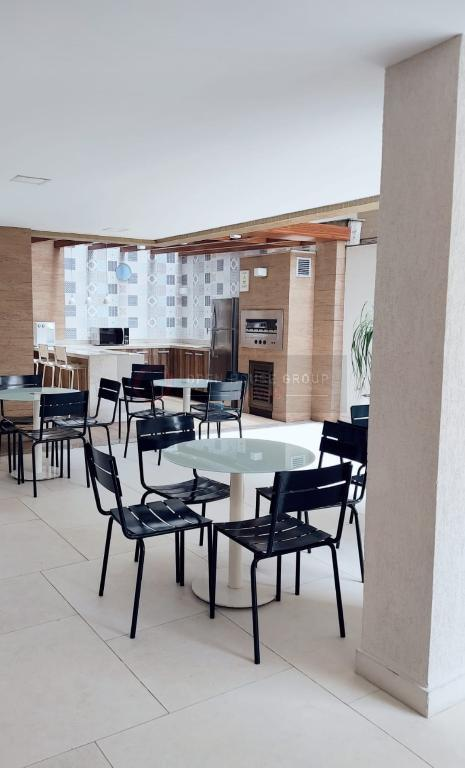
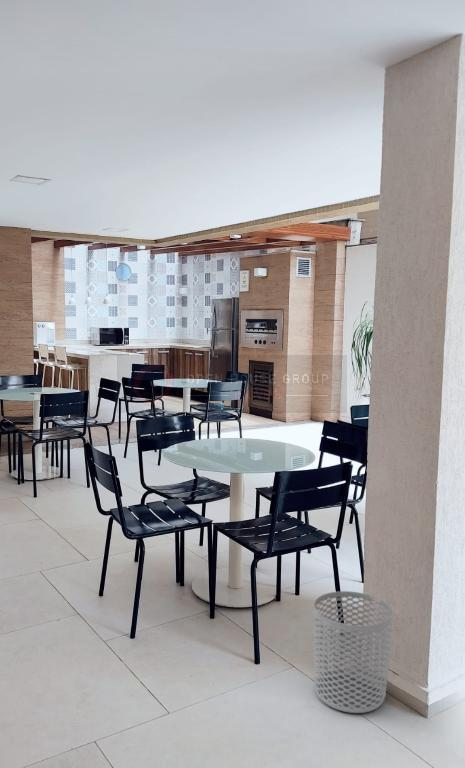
+ waste bin (351, 650)
